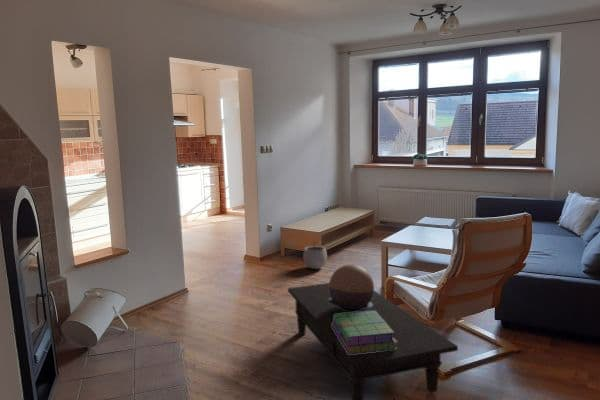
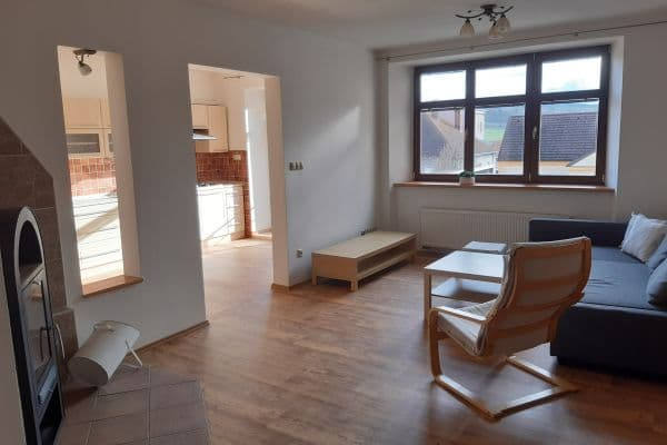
- decorative bowl (350, 287)
- coffee table (358, 353)
- plant pot (315, 253)
- stack of books (362, 330)
